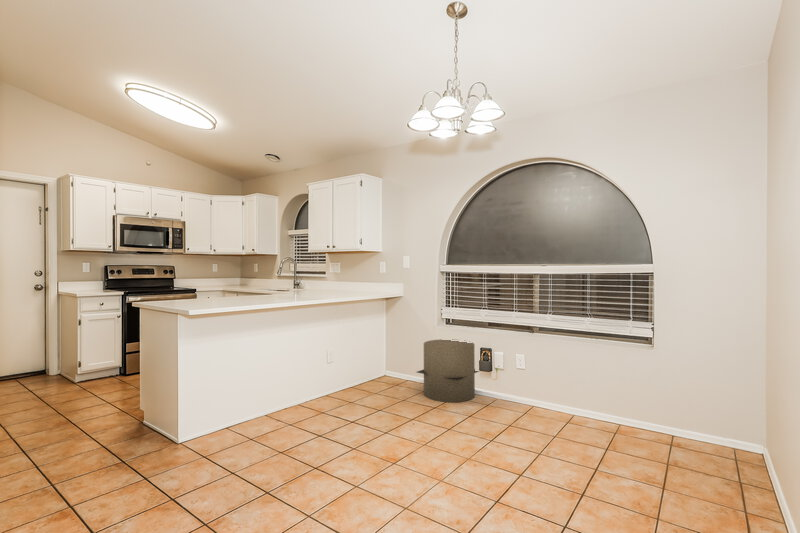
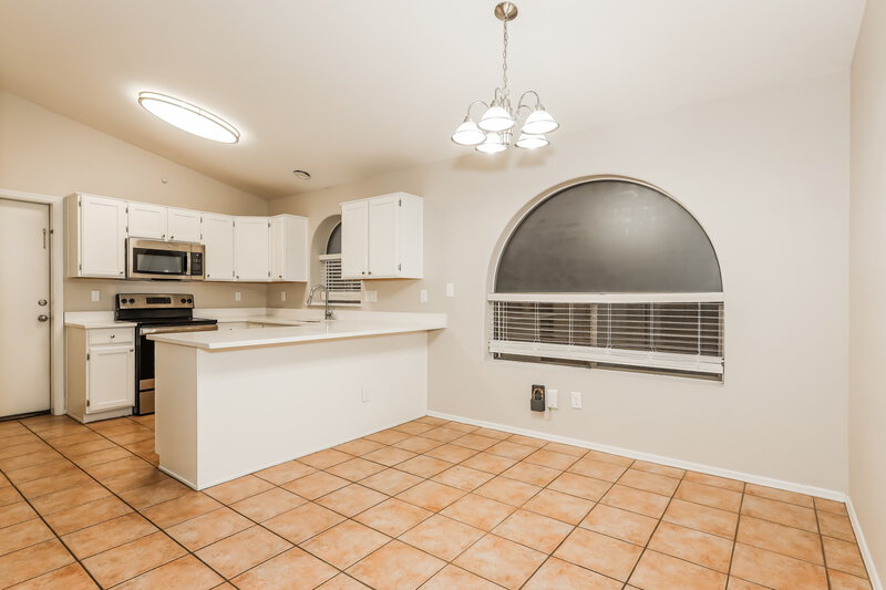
- trash can (448, 368)
